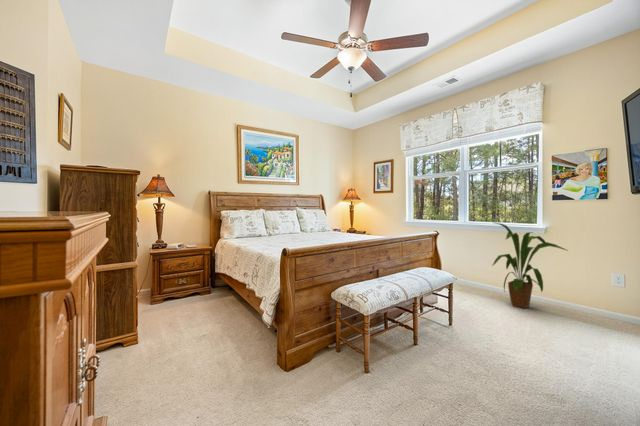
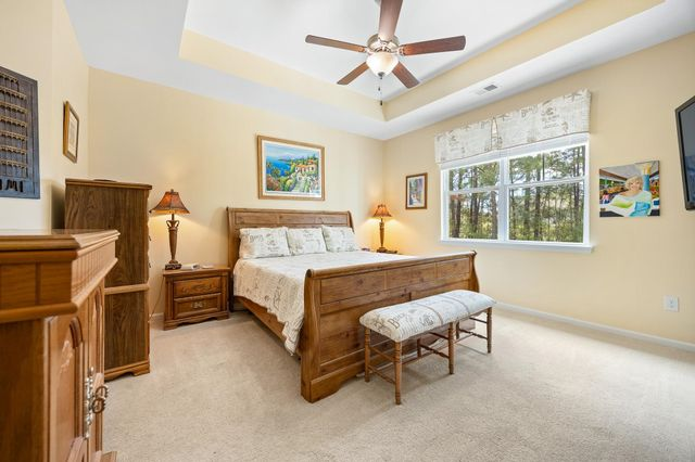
- house plant (528, 265)
